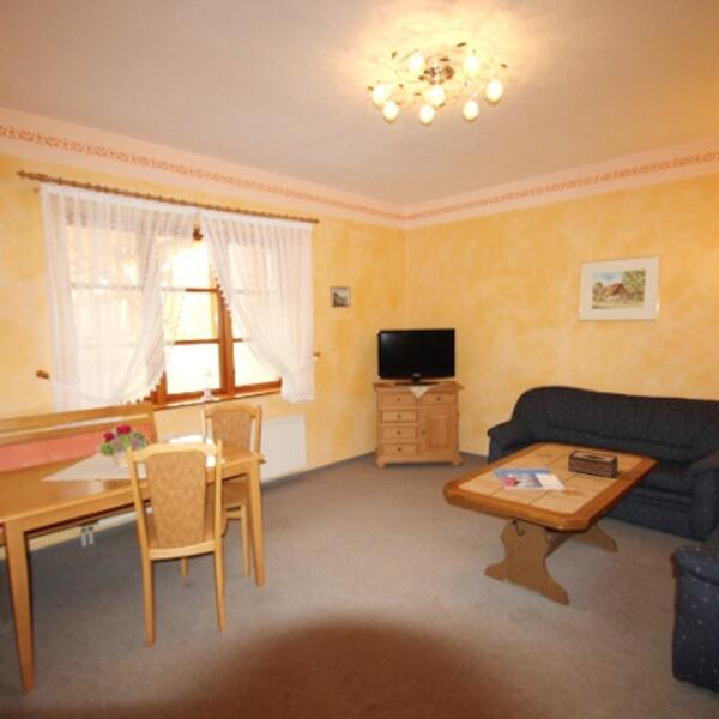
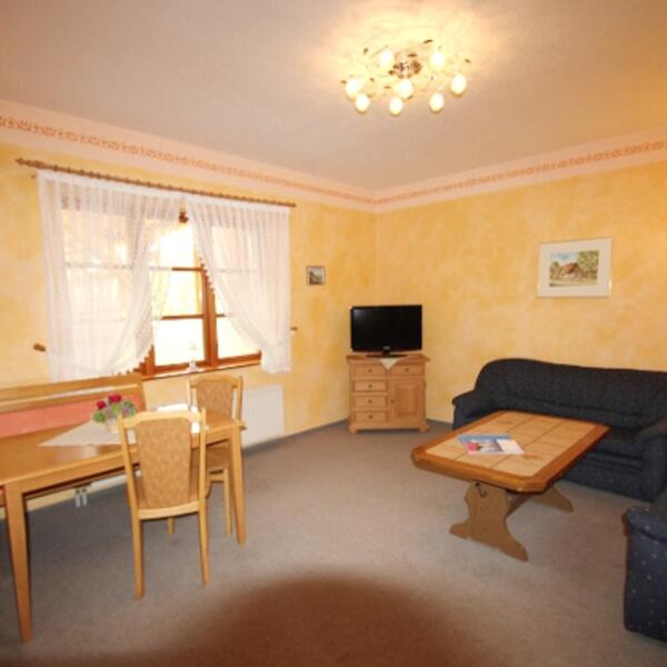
- tissue box (592, 463)
